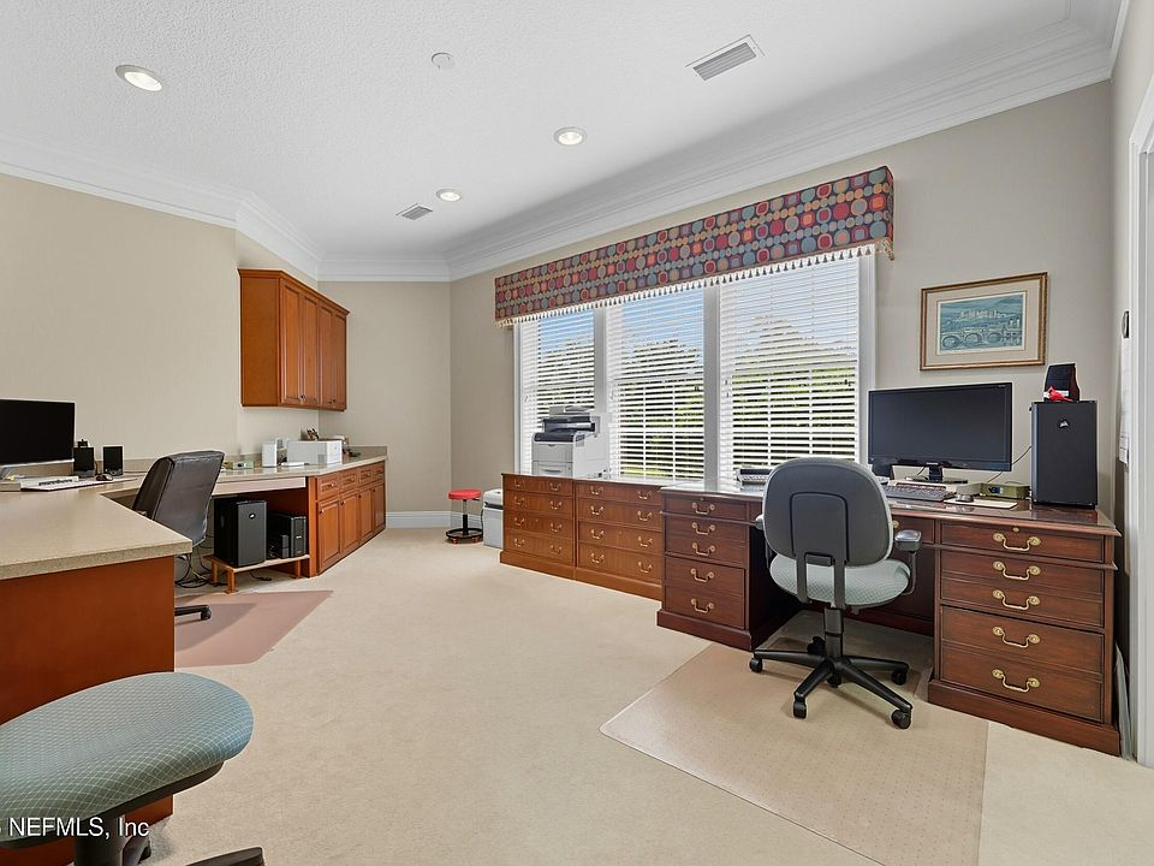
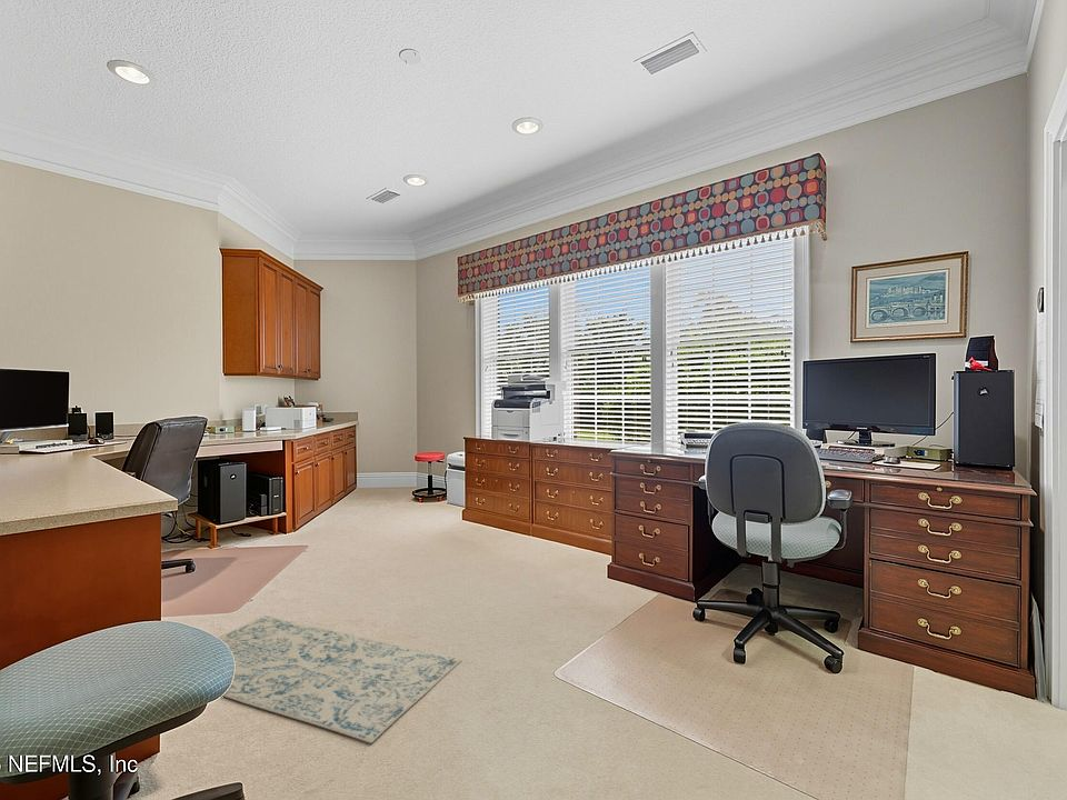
+ rug (306, 664)
